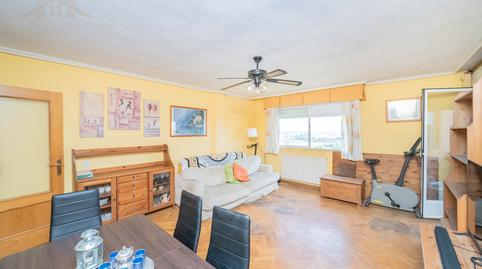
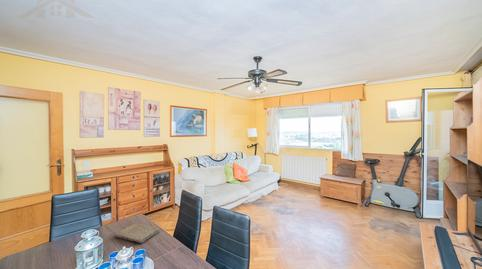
+ book (138, 232)
